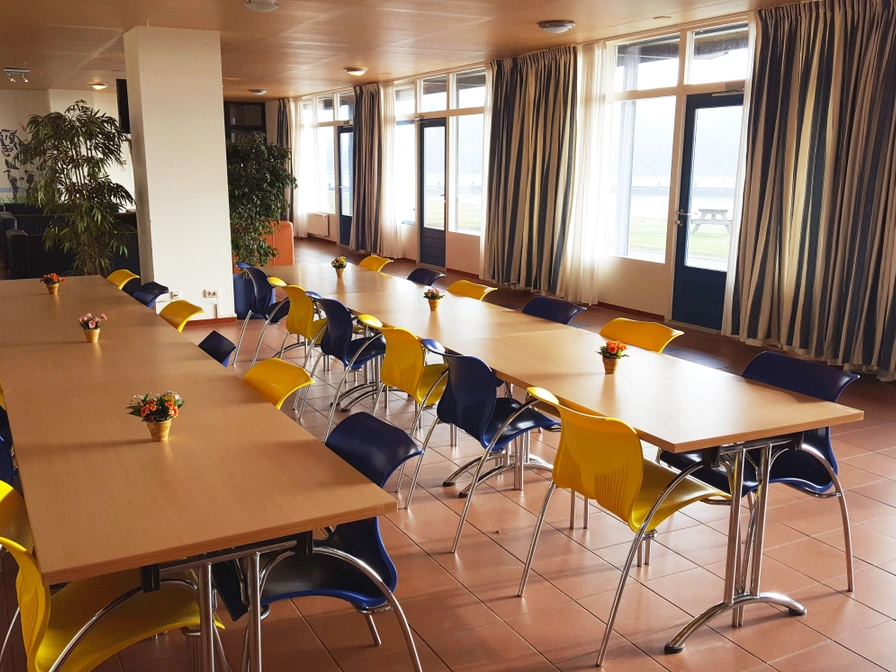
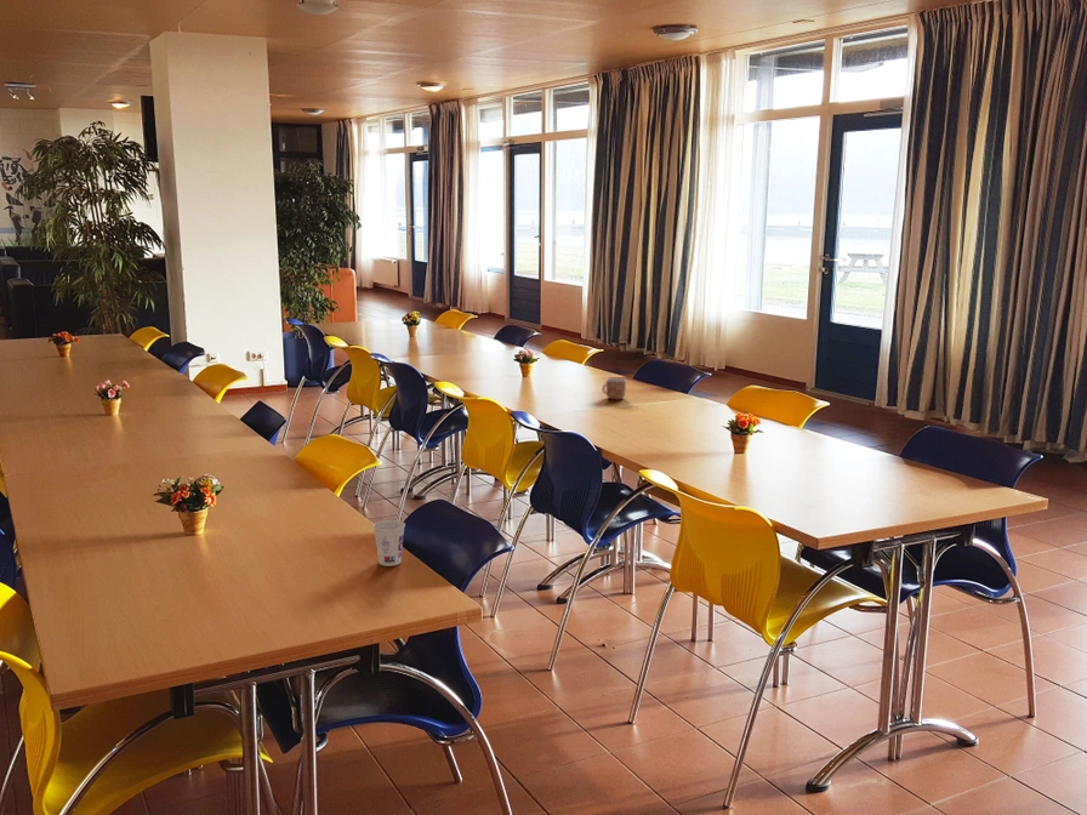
+ cup (389, 543)
+ mug (613, 389)
